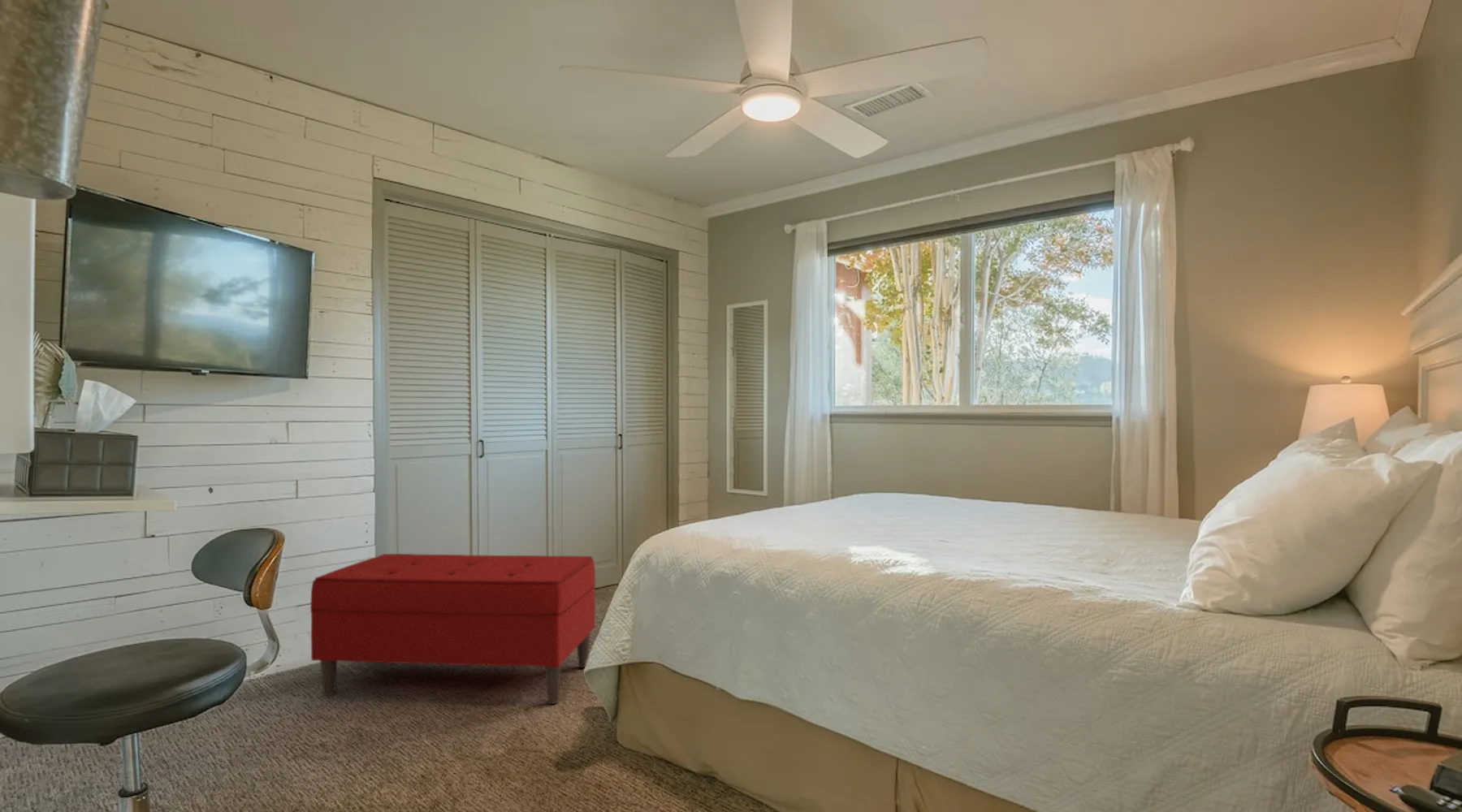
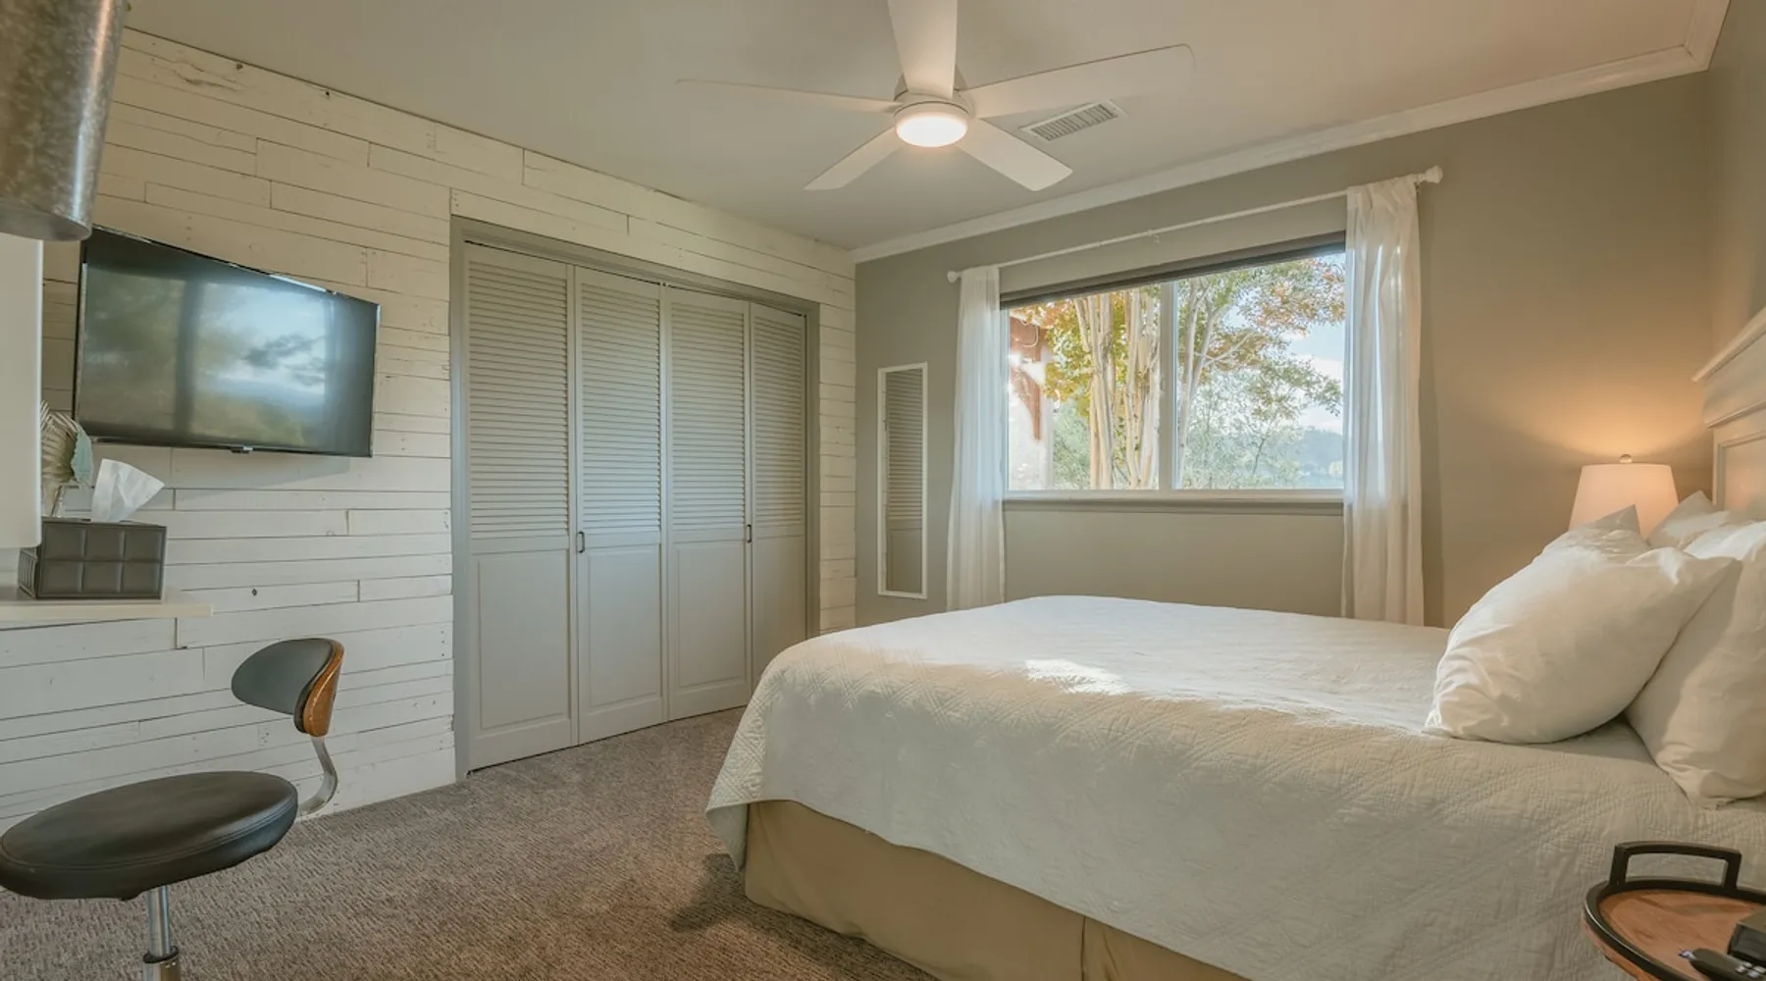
- bench (462, 623)
